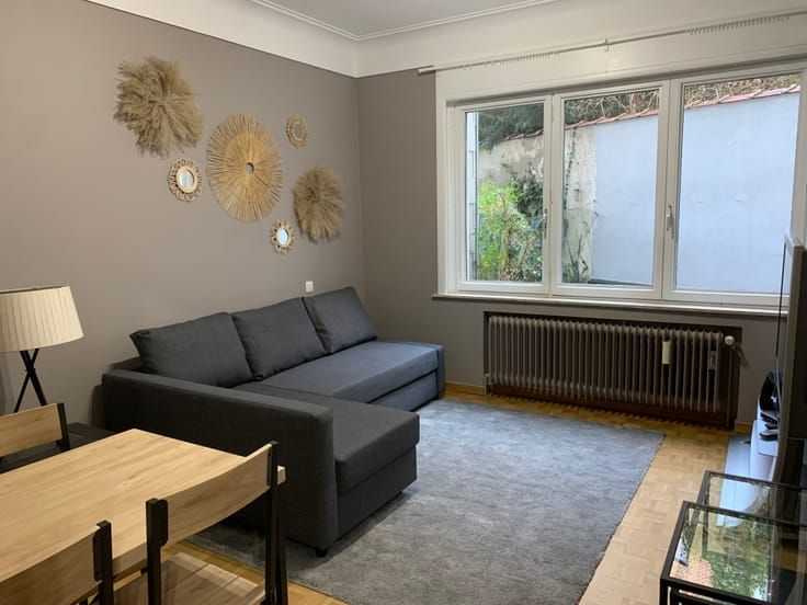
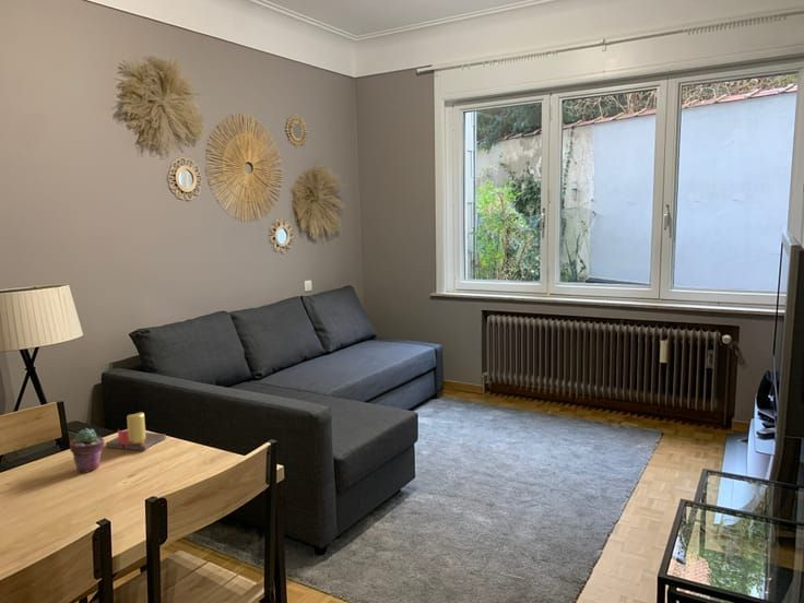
+ candle (134, 426)
+ potted succulent (87, 448)
